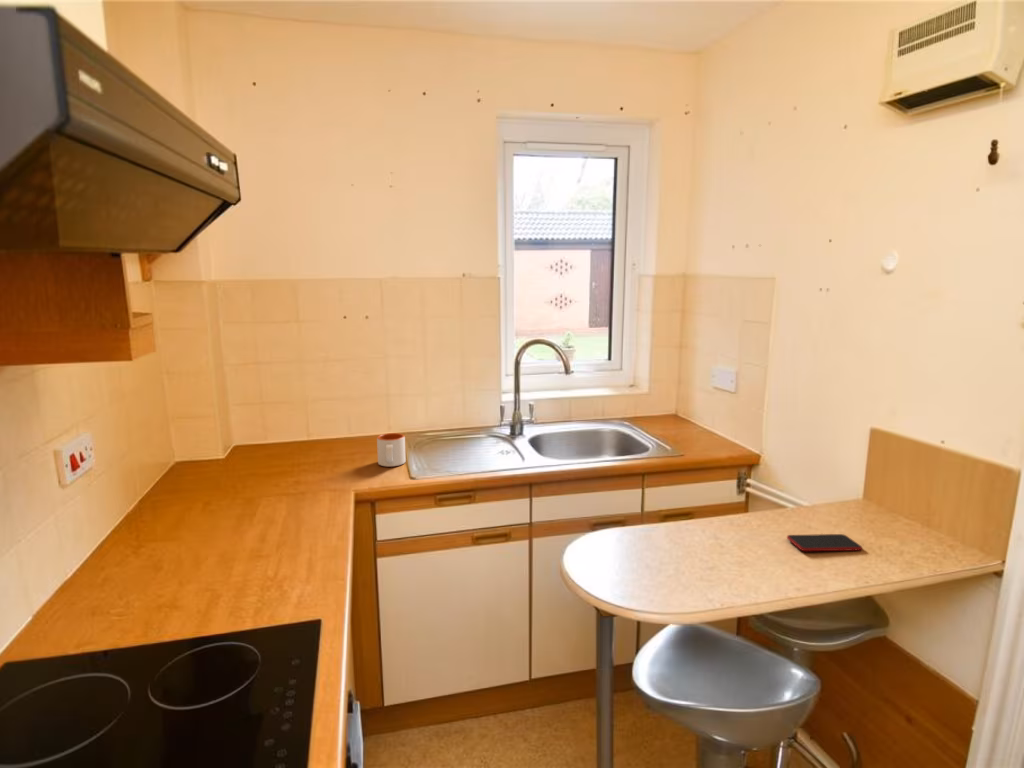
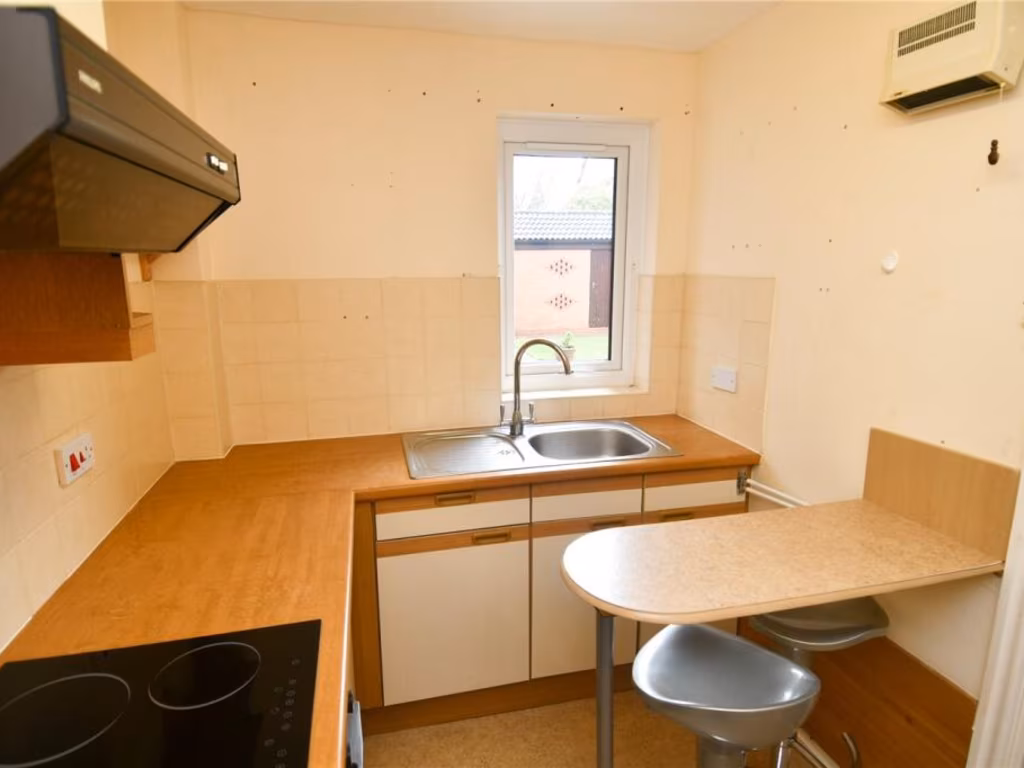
- smartphone (823, 542)
- mug (390, 450)
